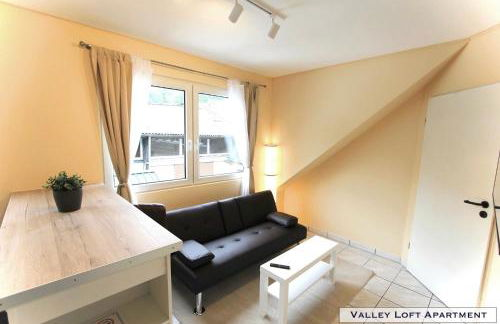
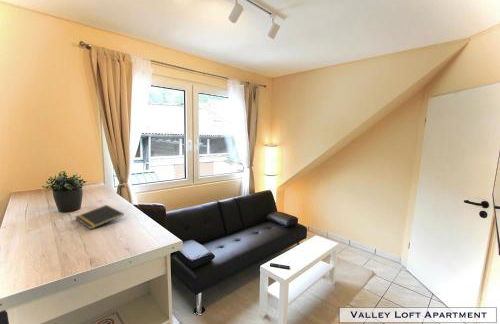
+ notepad (99, 215)
